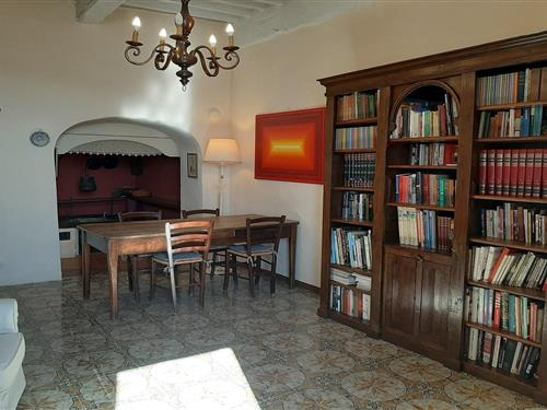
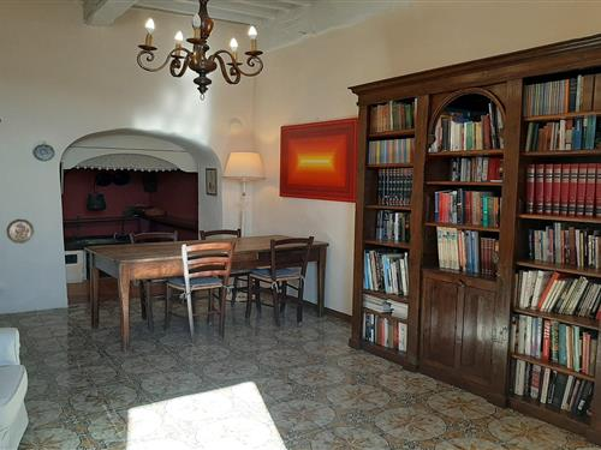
+ decorative plate (19, 230)
